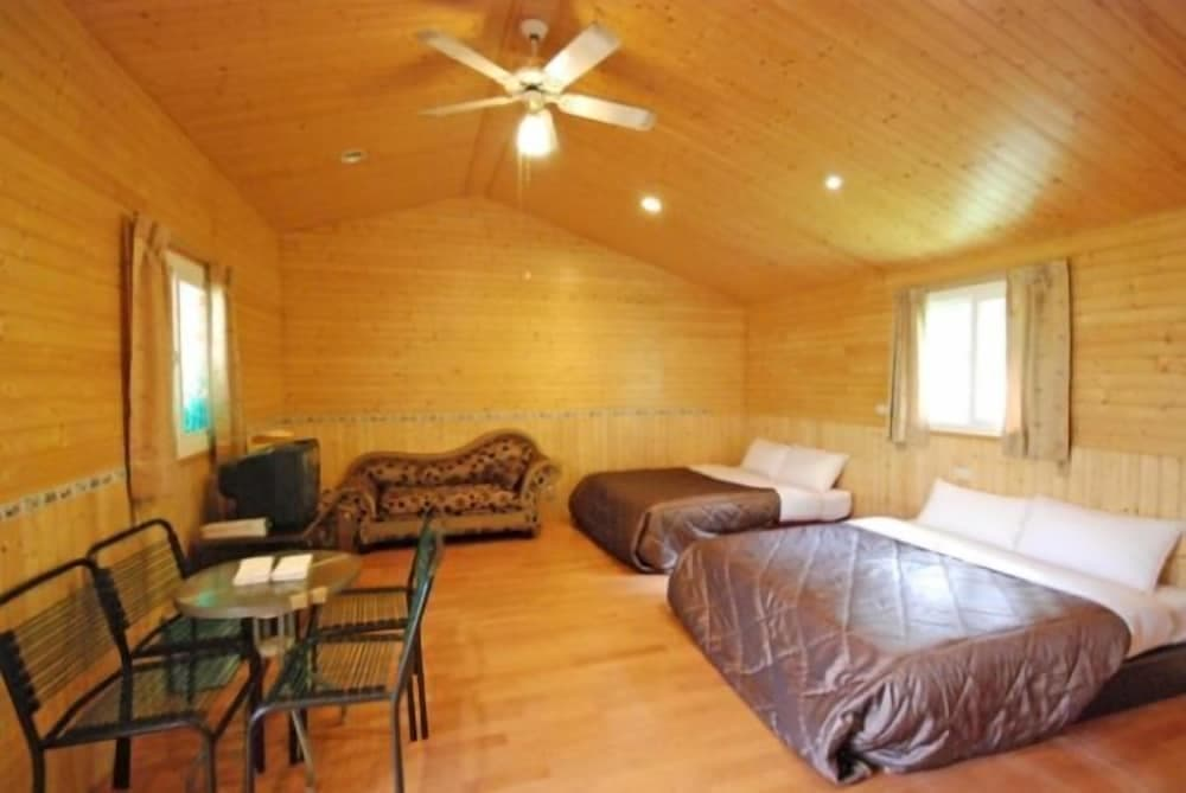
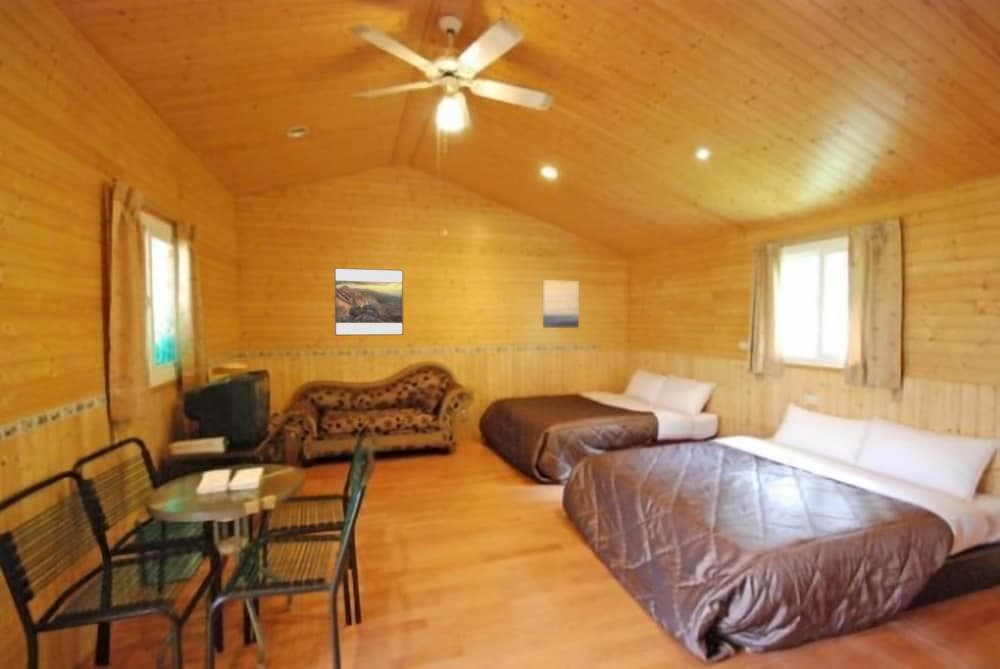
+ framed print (369, 302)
+ wall art (561, 304)
